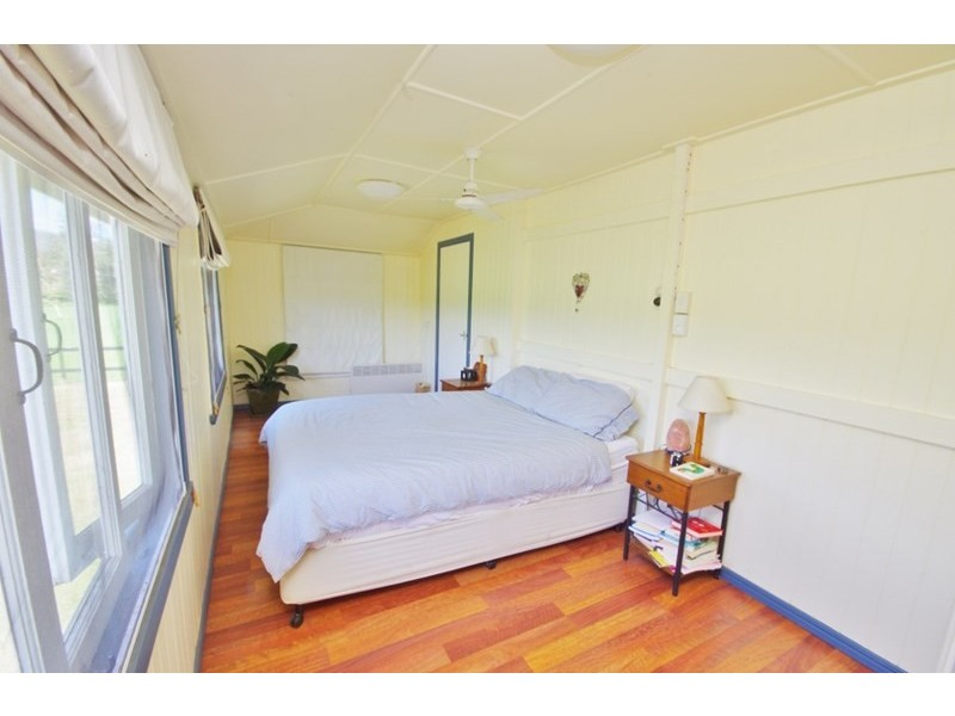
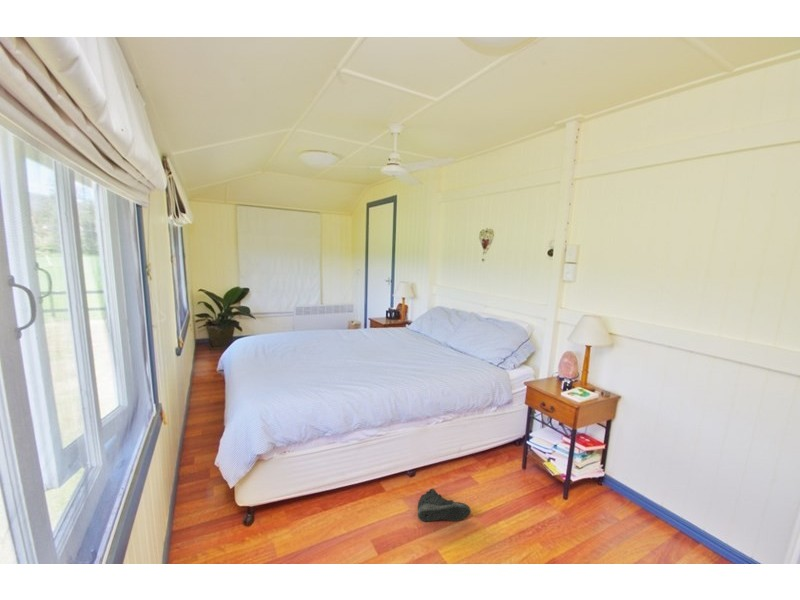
+ sneaker (443, 503)
